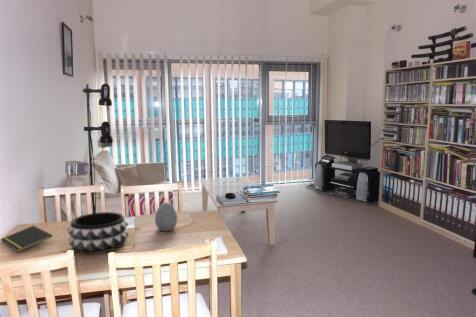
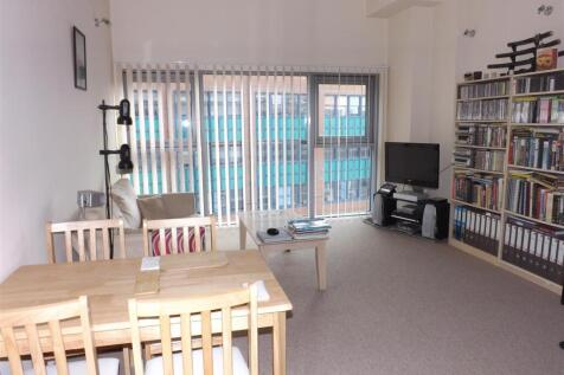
- decorative egg (166, 215)
- decorative bowl (98, 231)
- notepad (26, 238)
